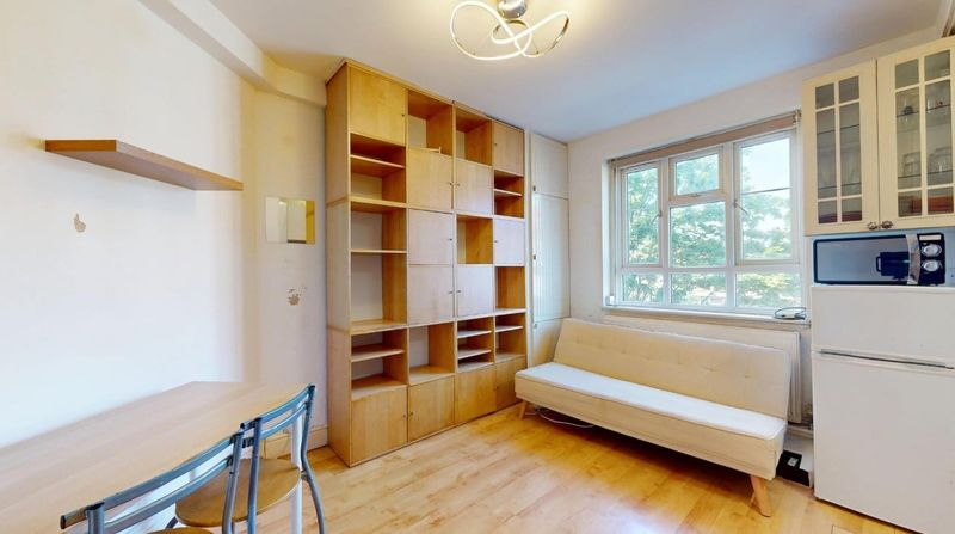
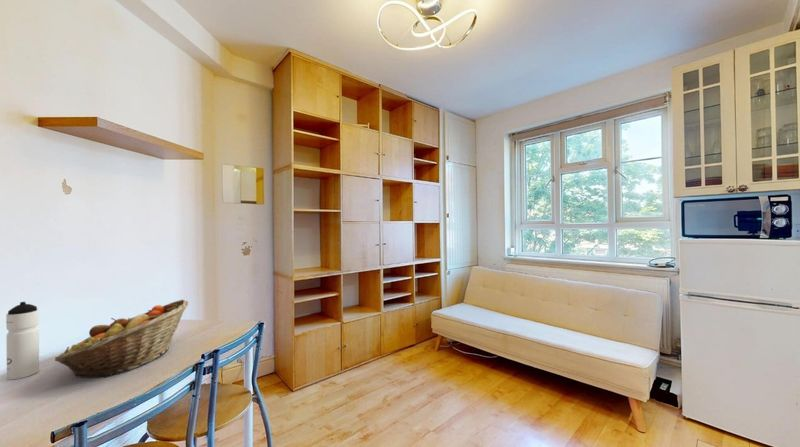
+ water bottle (23, 338)
+ fruit basket (132, 333)
